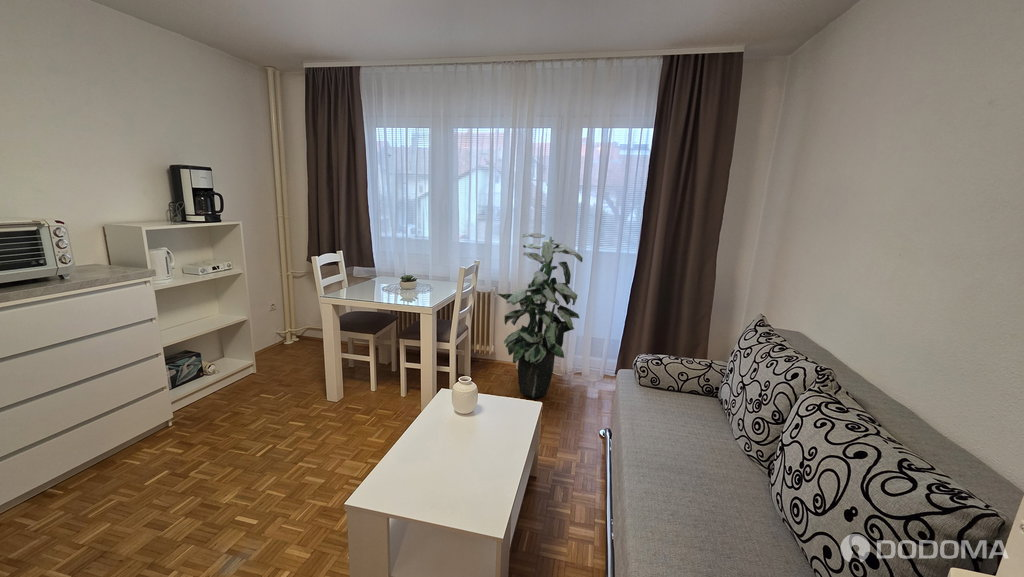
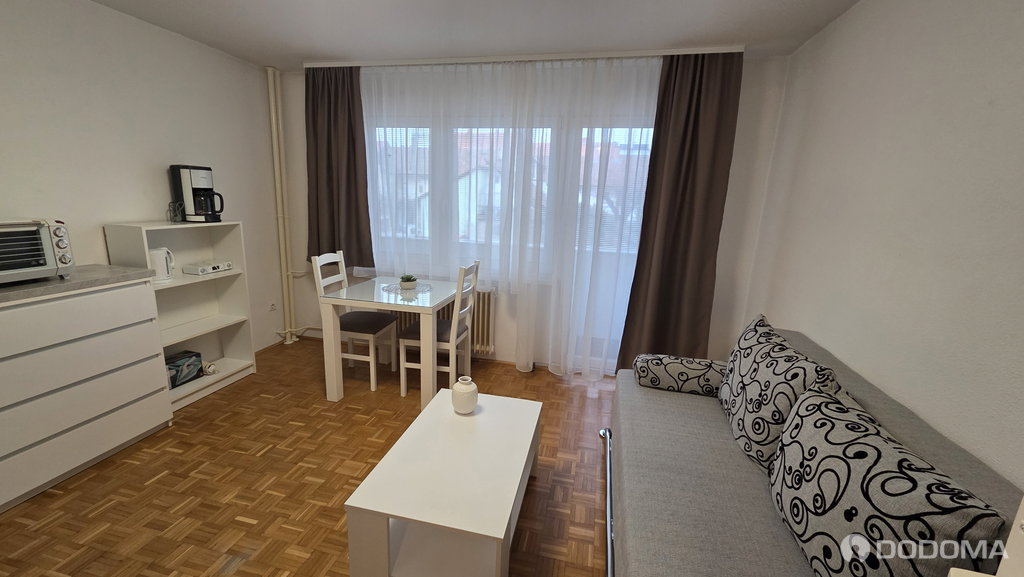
- indoor plant (537, 314)
